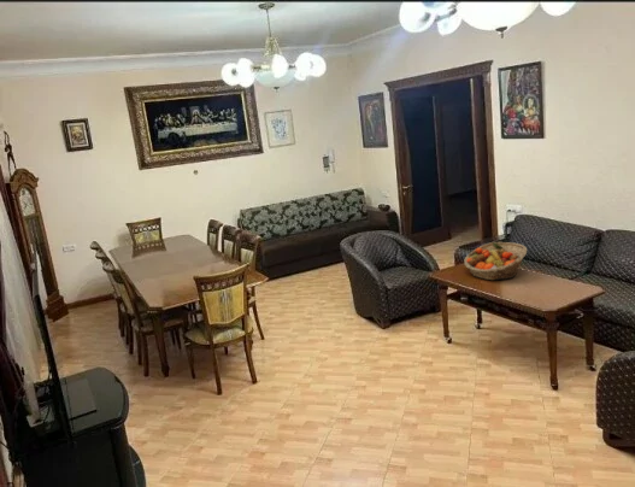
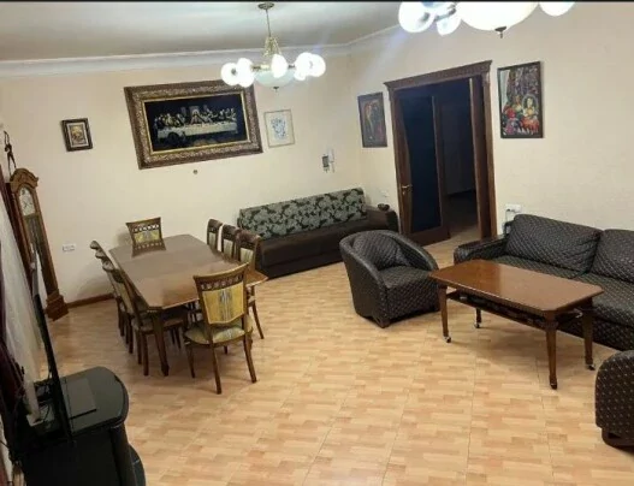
- fruit basket (494, 260)
